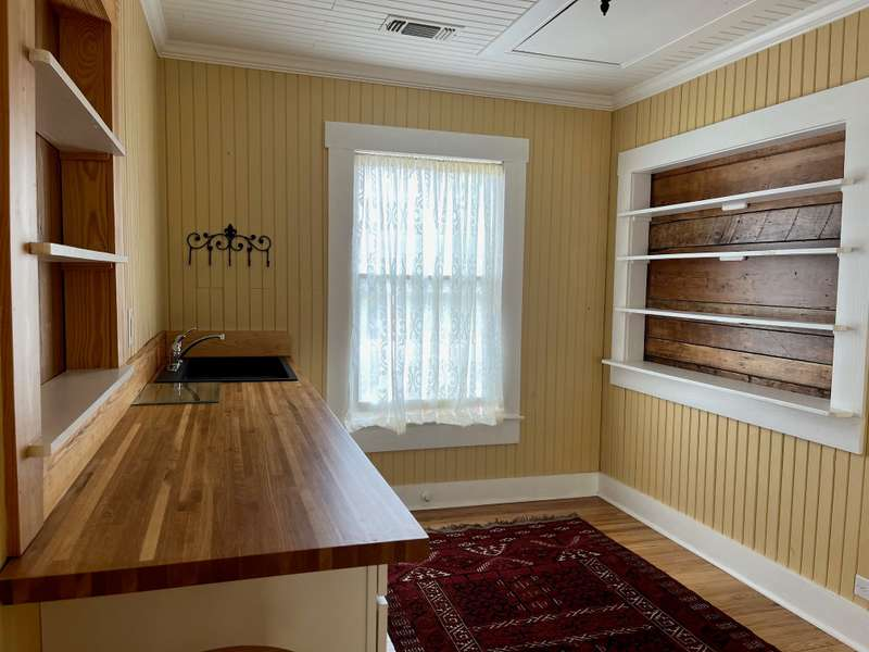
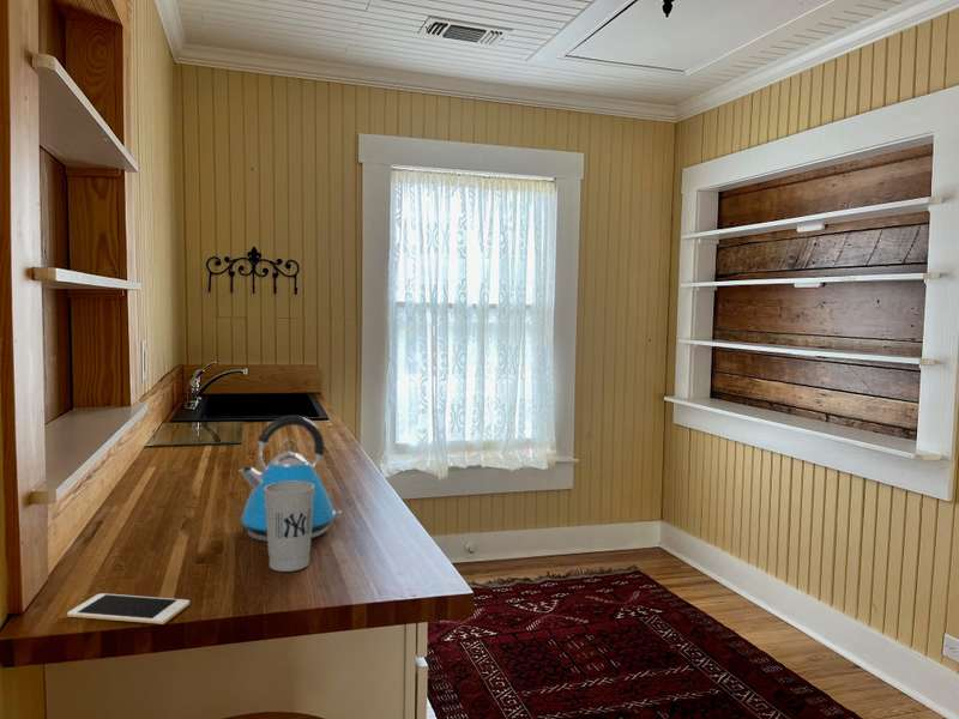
+ kettle (291, 472)
+ cell phone (129, 608)
+ cup (289, 525)
